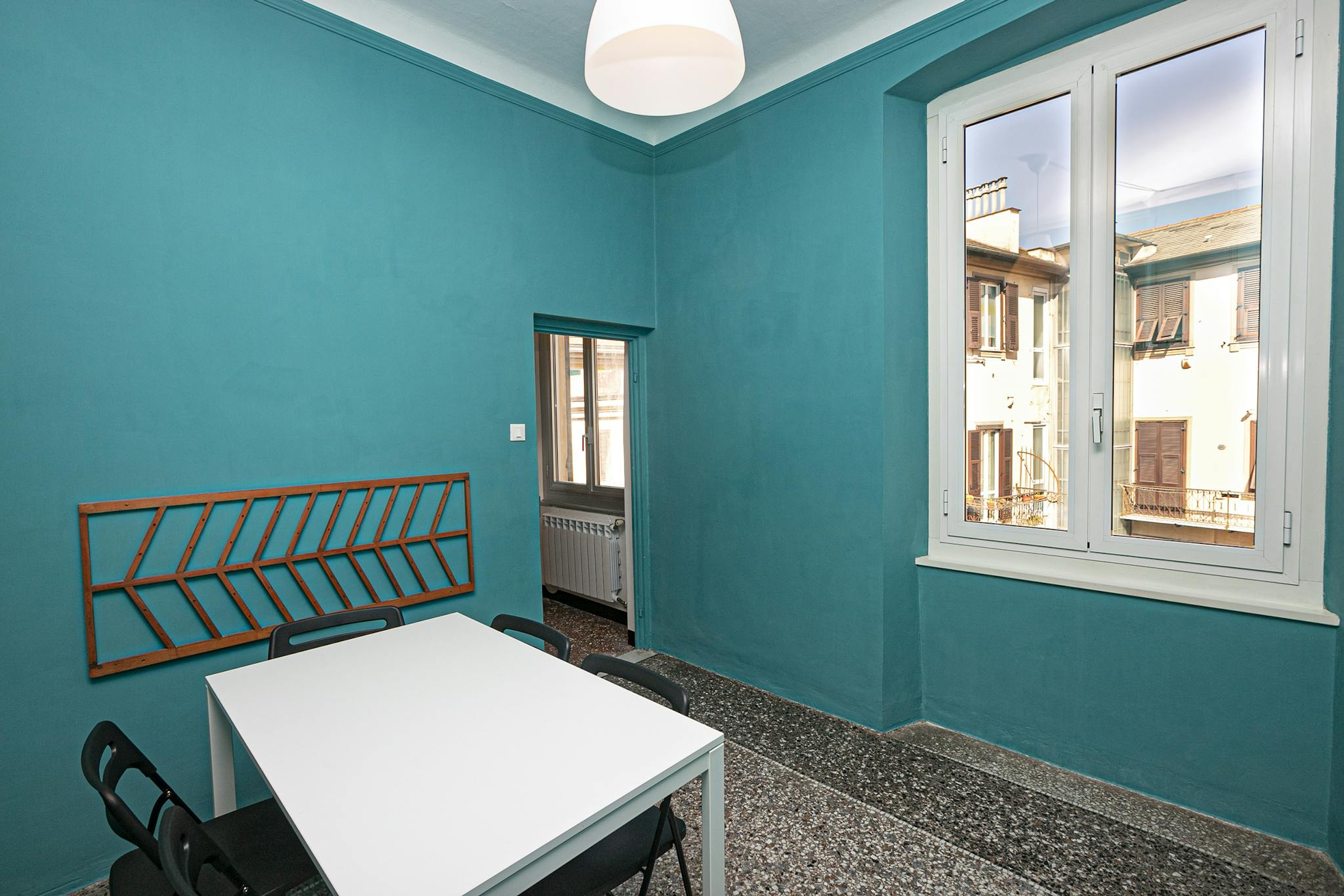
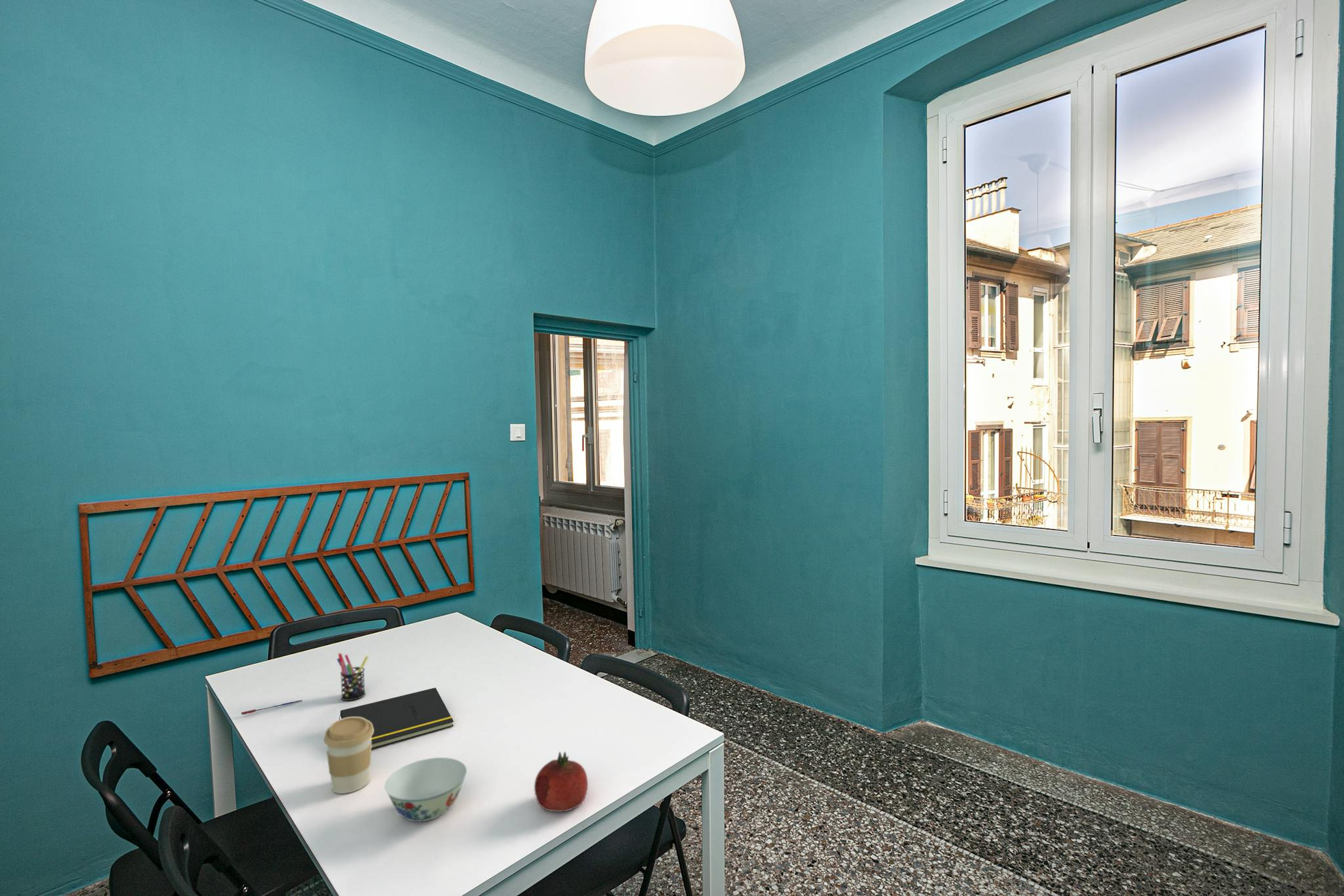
+ coffee cup (350, 754)
+ chinaware (427, 794)
+ pen (272, 706)
+ pen holder (350, 675)
+ fruit (561, 777)
+ notepad (397, 718)
